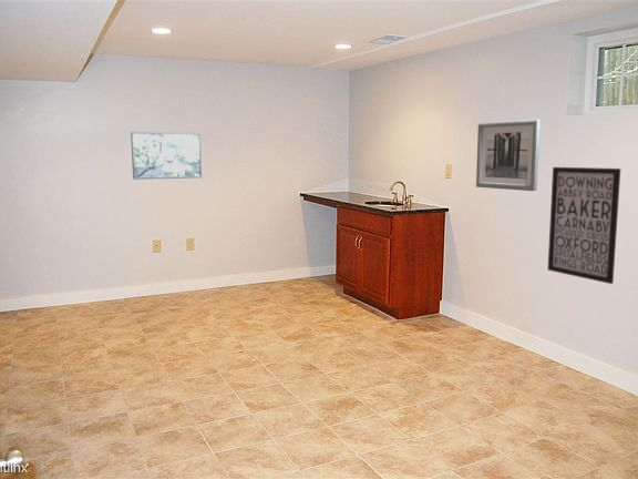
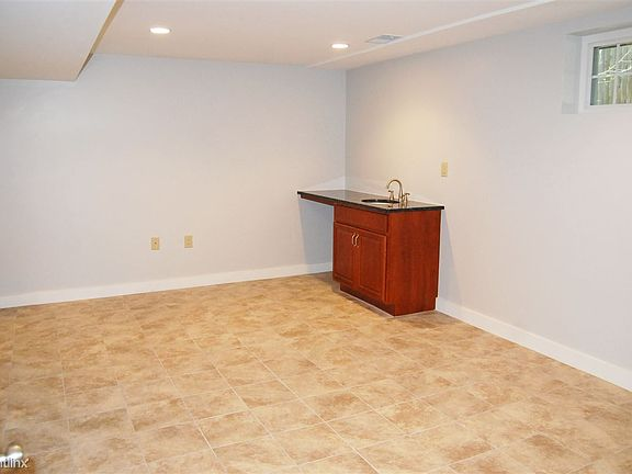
- wall art (505, 155)
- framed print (167, 155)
- wall art (582, 222)
